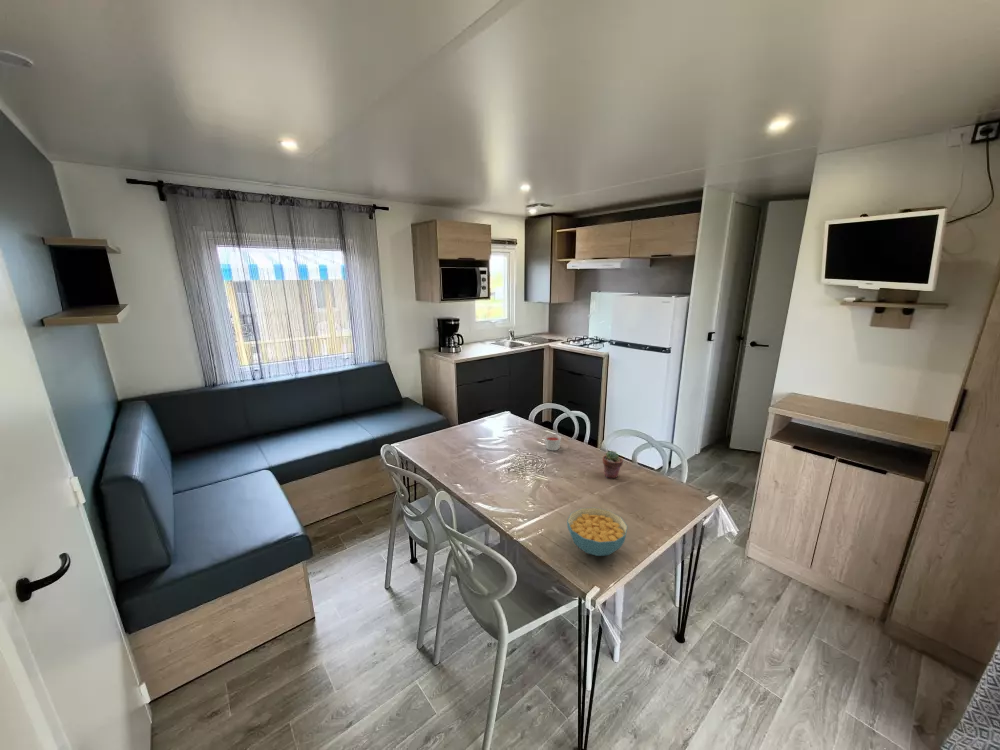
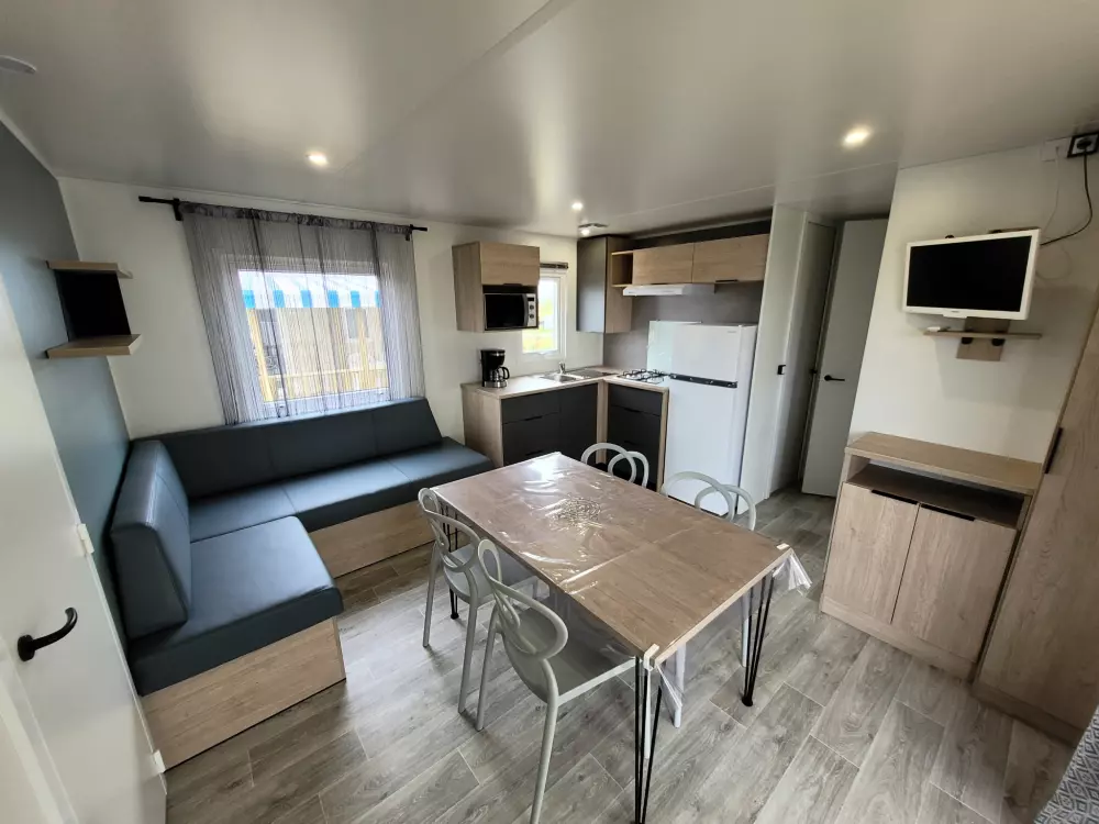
- potted succulent (612, 463)
- cereal bowl (596, 536)
- candle (552, 442)
